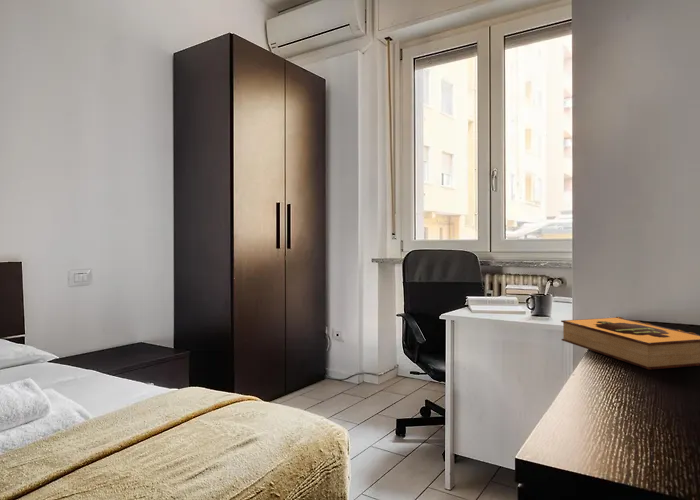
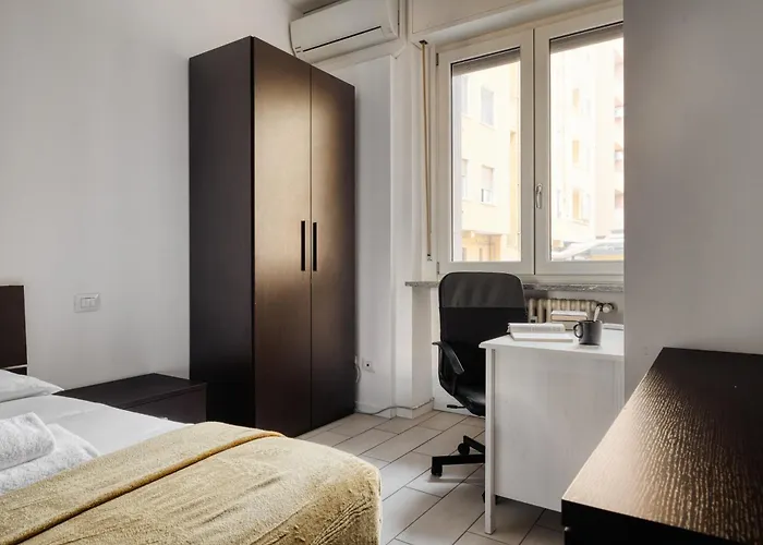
- hardback book (635, 339)
